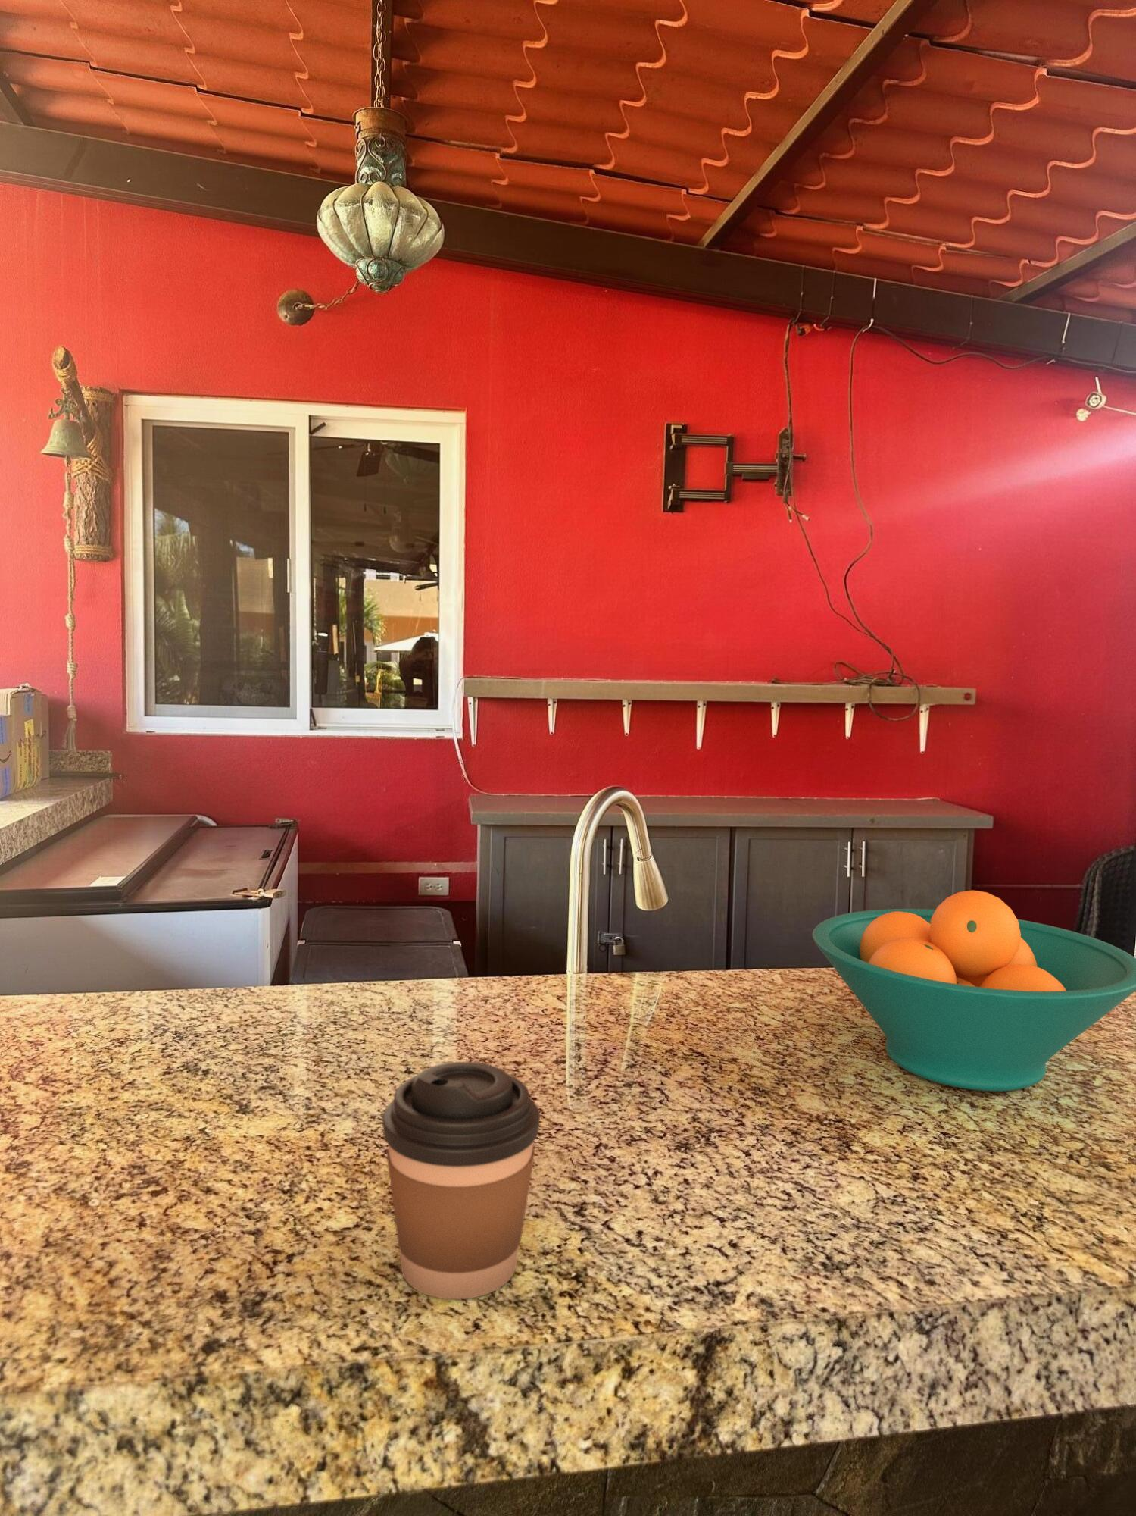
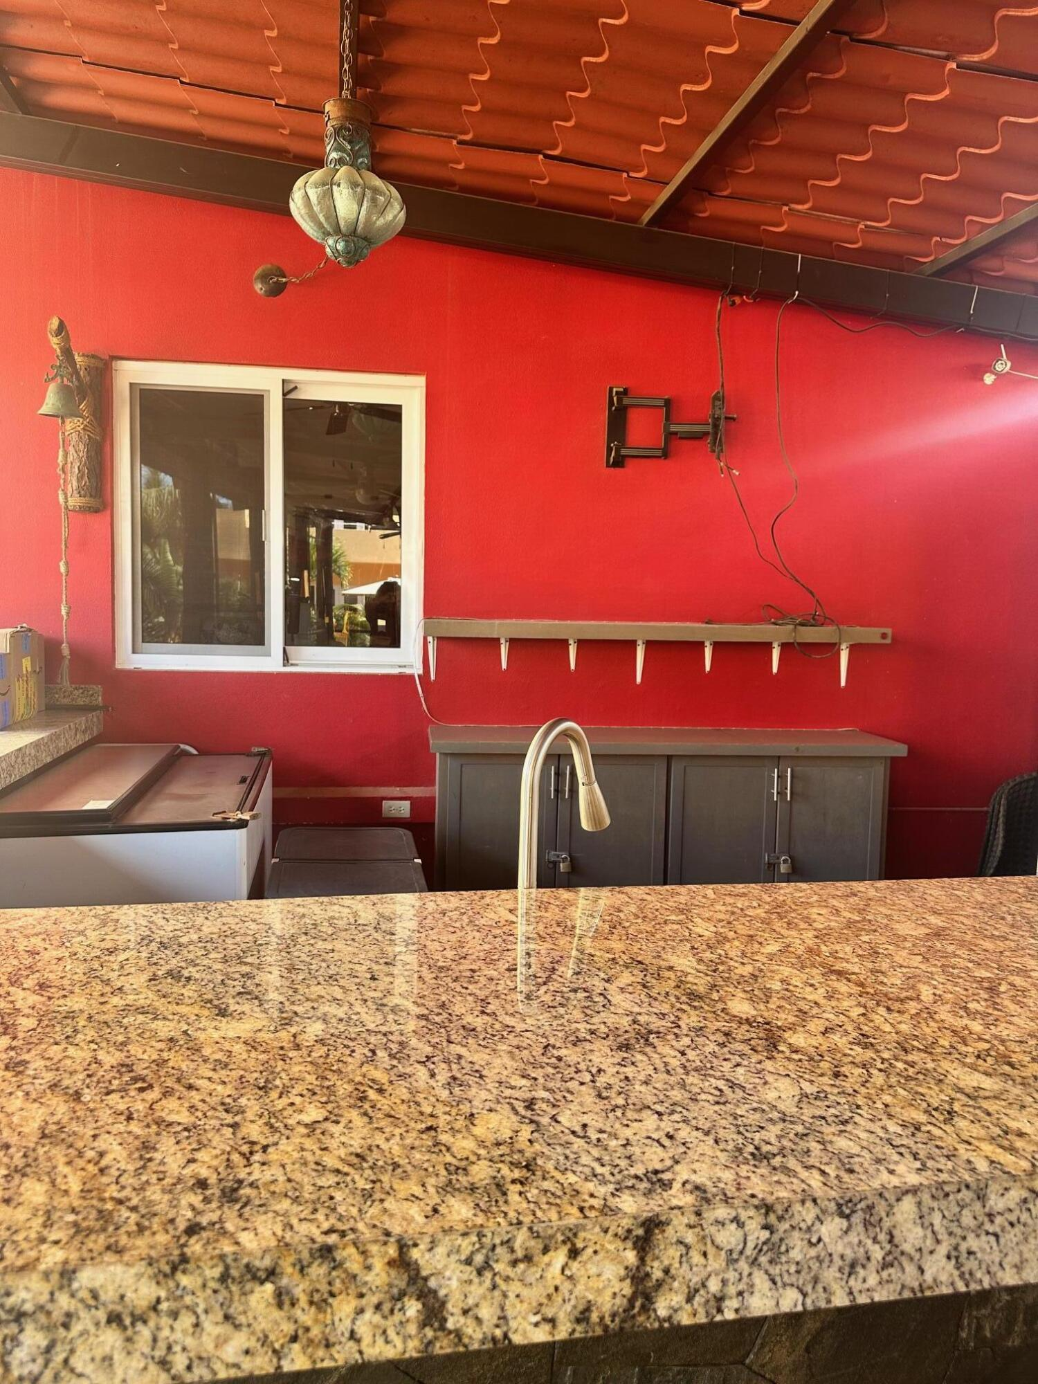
- coffee cup (461, 1166)
- fruit bowl (969, 978)
